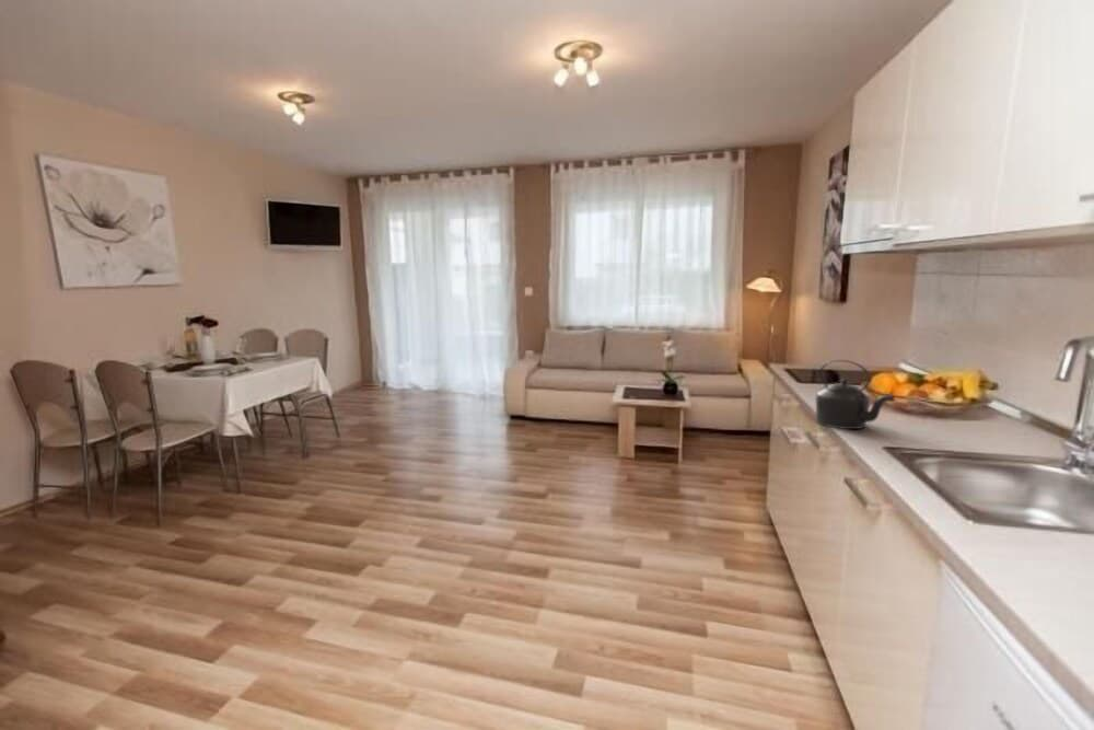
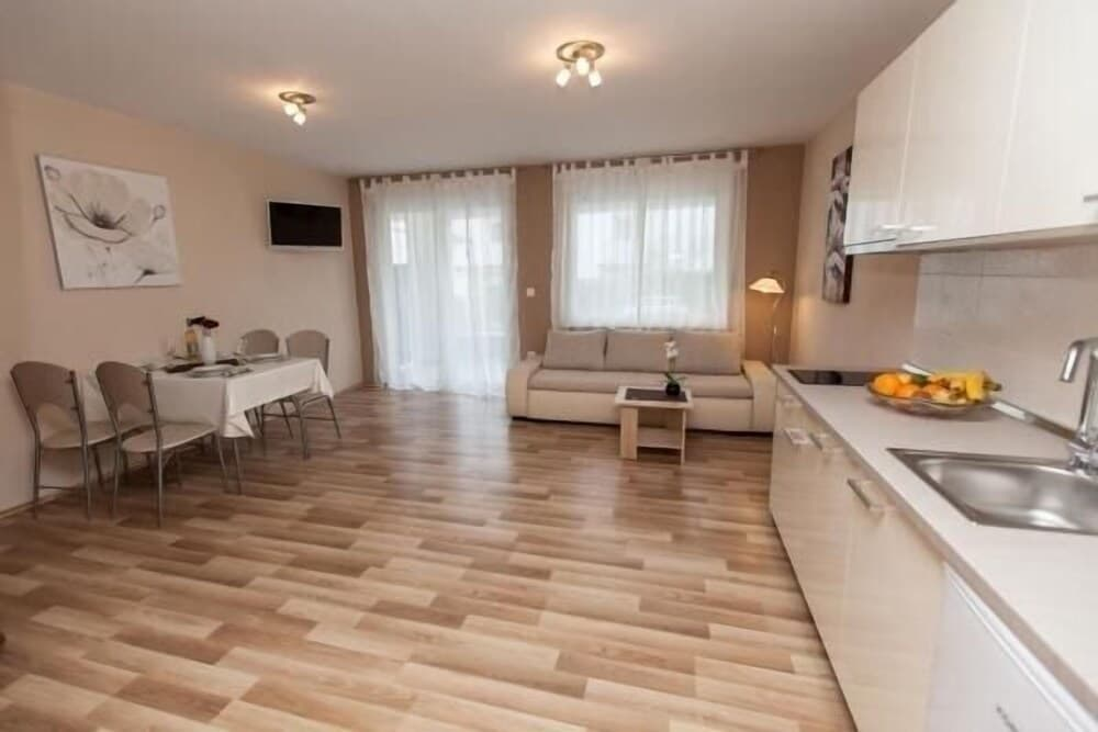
- kettle (854, 394)
